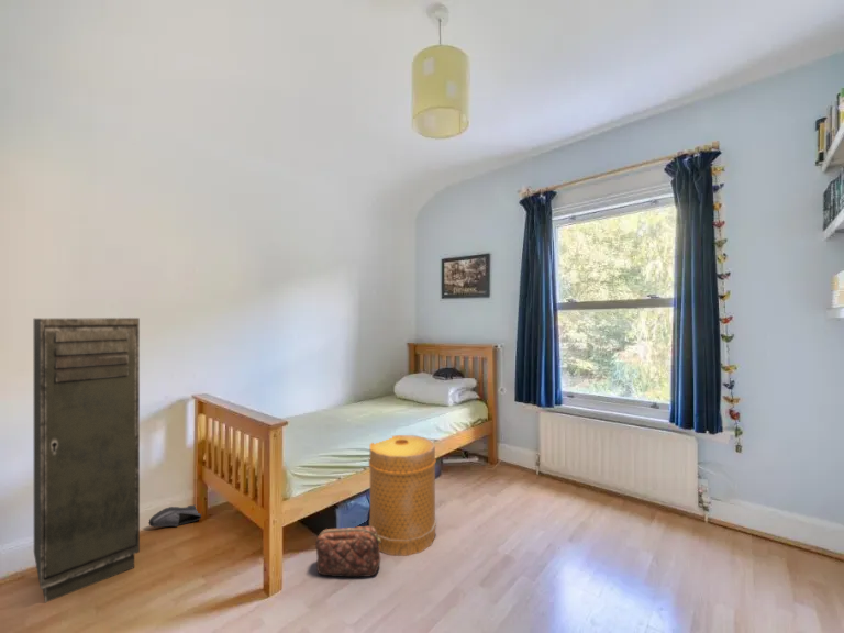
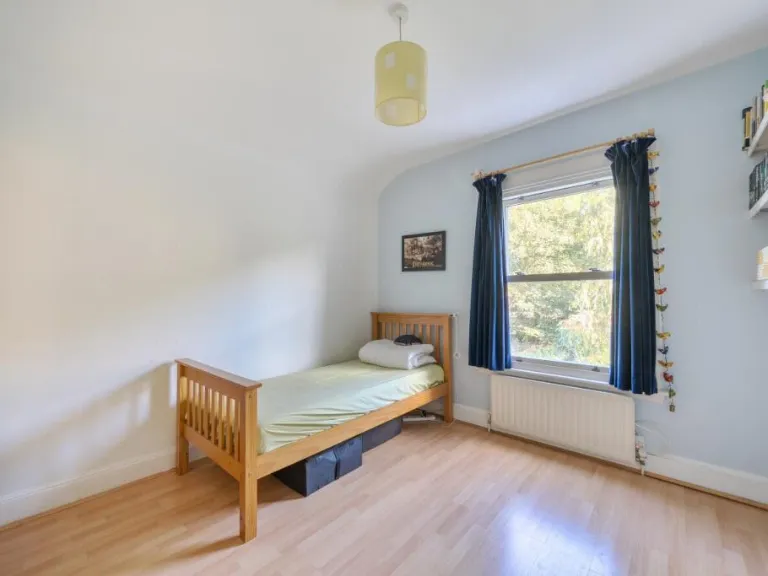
- storage cabinet (86, 443)
- cosmetic bag (348, 548)
- shoe (177, 515)
- basket (402, 490)
